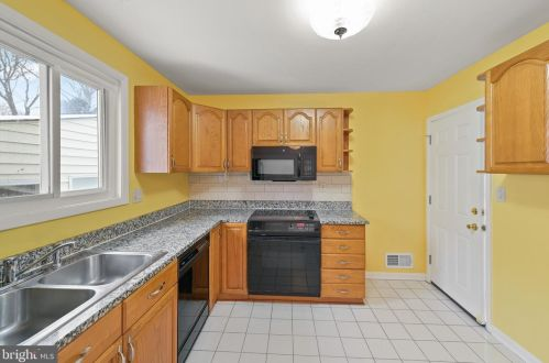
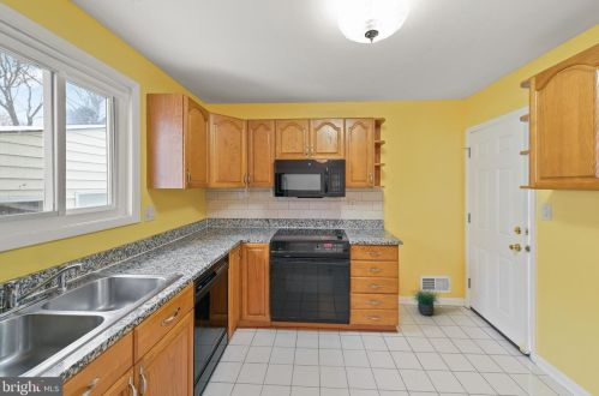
+ potted plant (425, 296)
